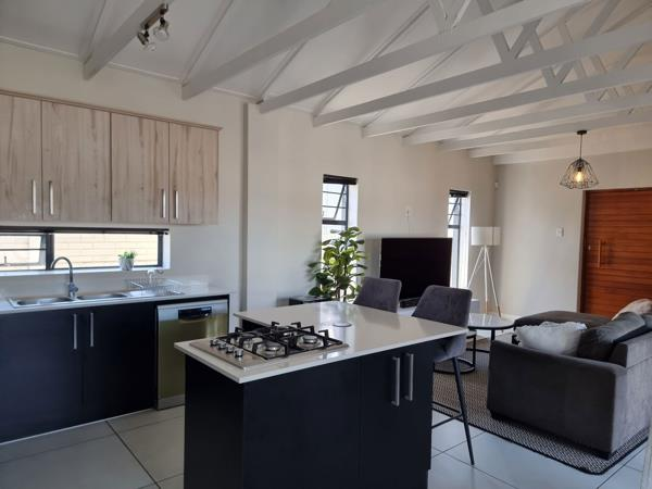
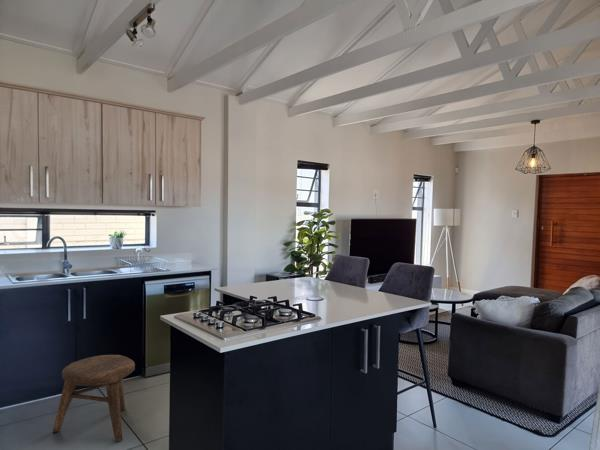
+ stool (101, 397)
